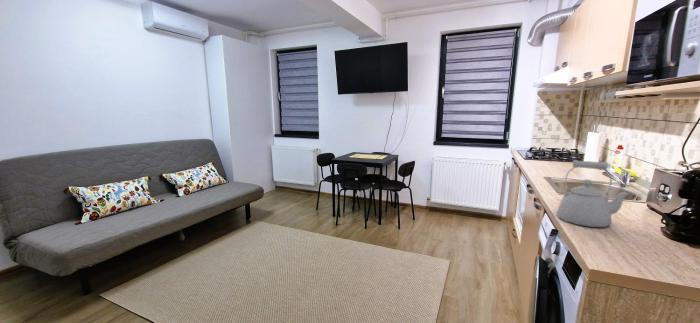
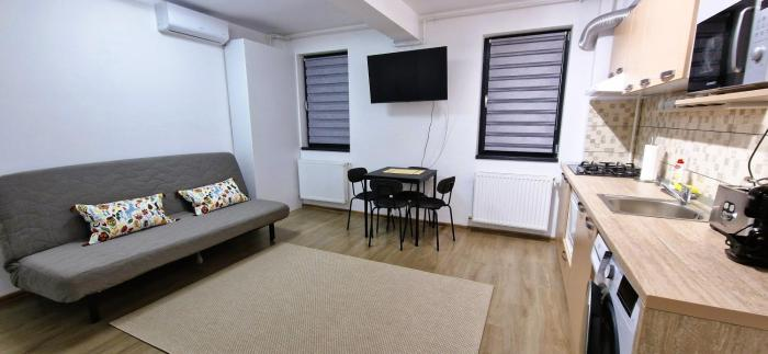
- kettle (592, 191)
